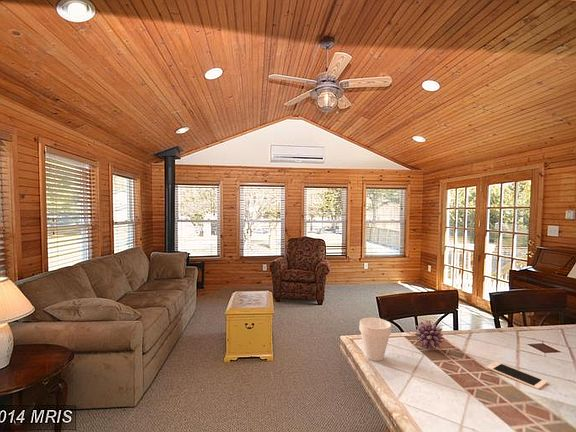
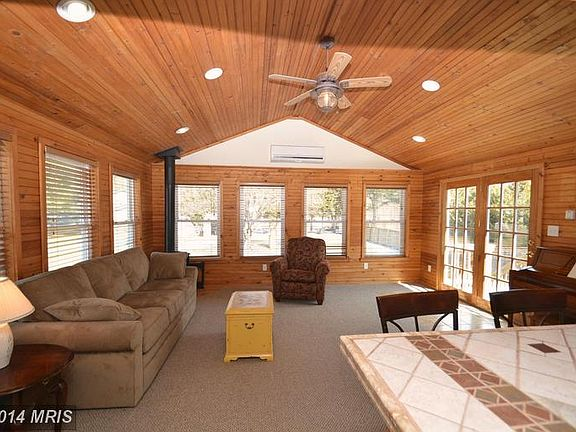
- flower (428, 334)
- cup (374, 339)
- cell phone (515, 374)
